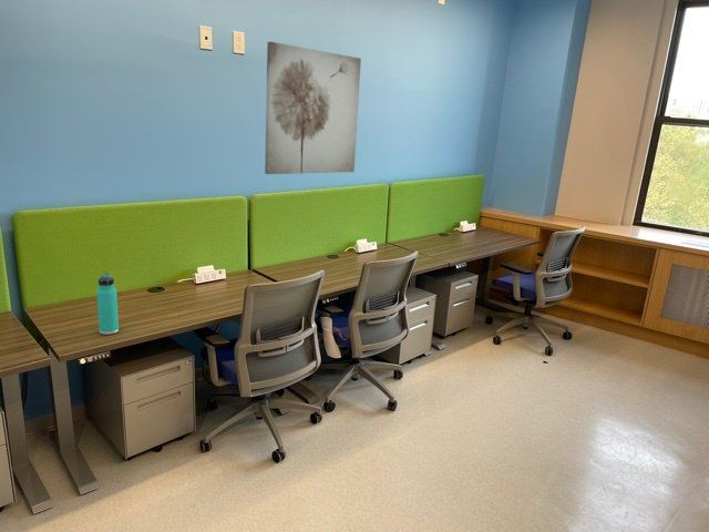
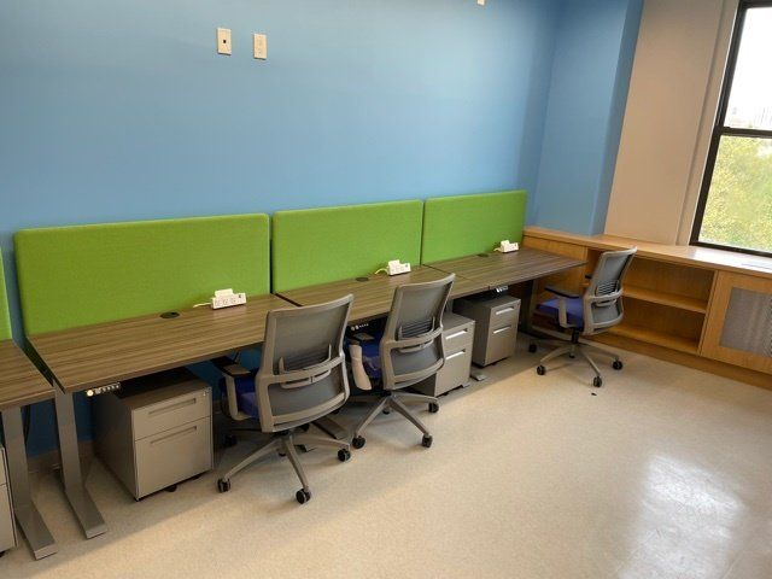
- thermos bottle (106, 303)
- wall art (315, 113)
